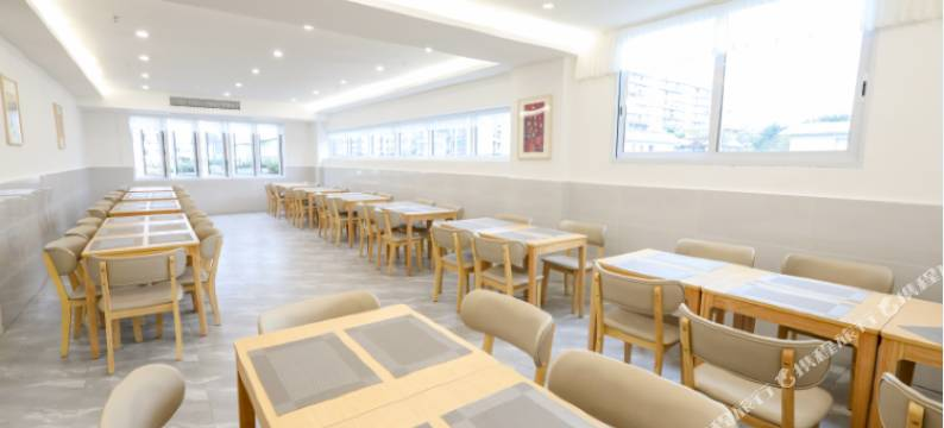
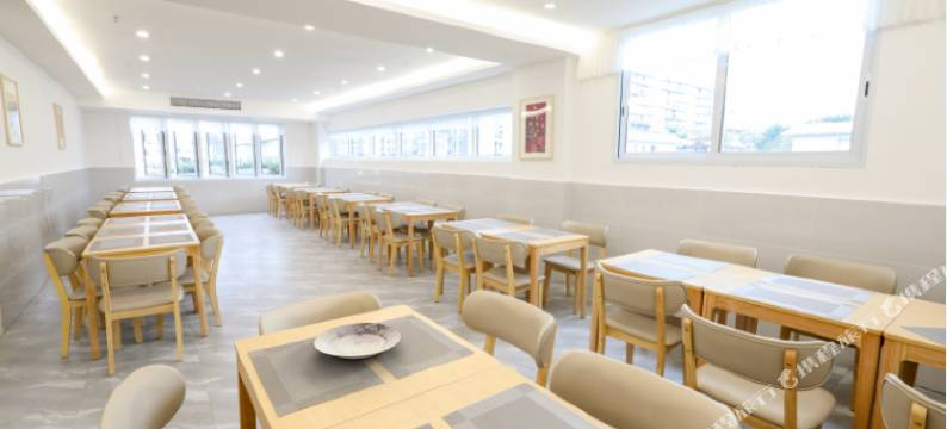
+ plate (358, 342)
